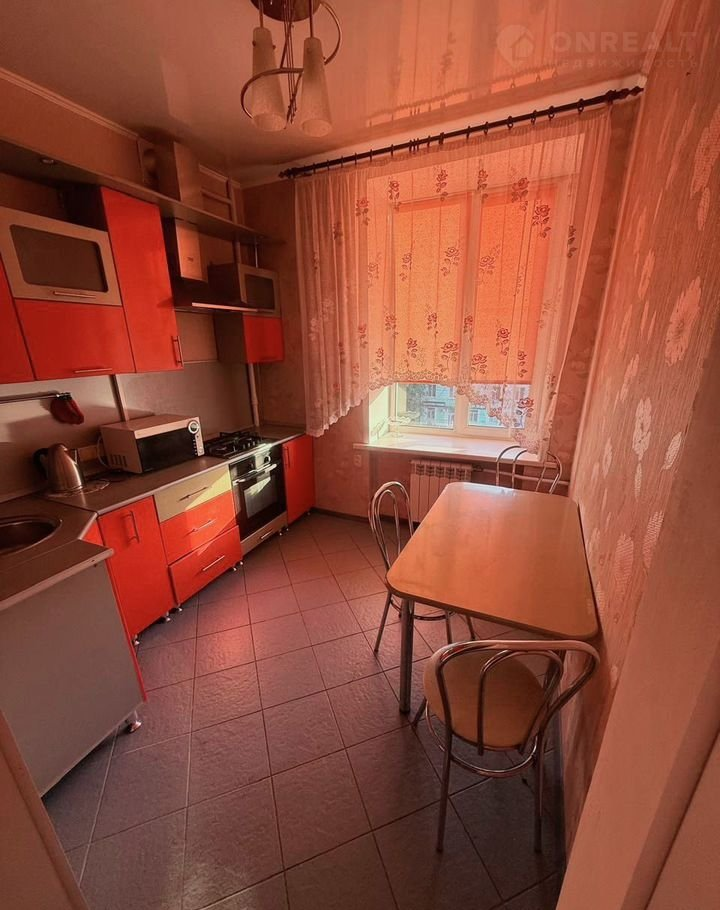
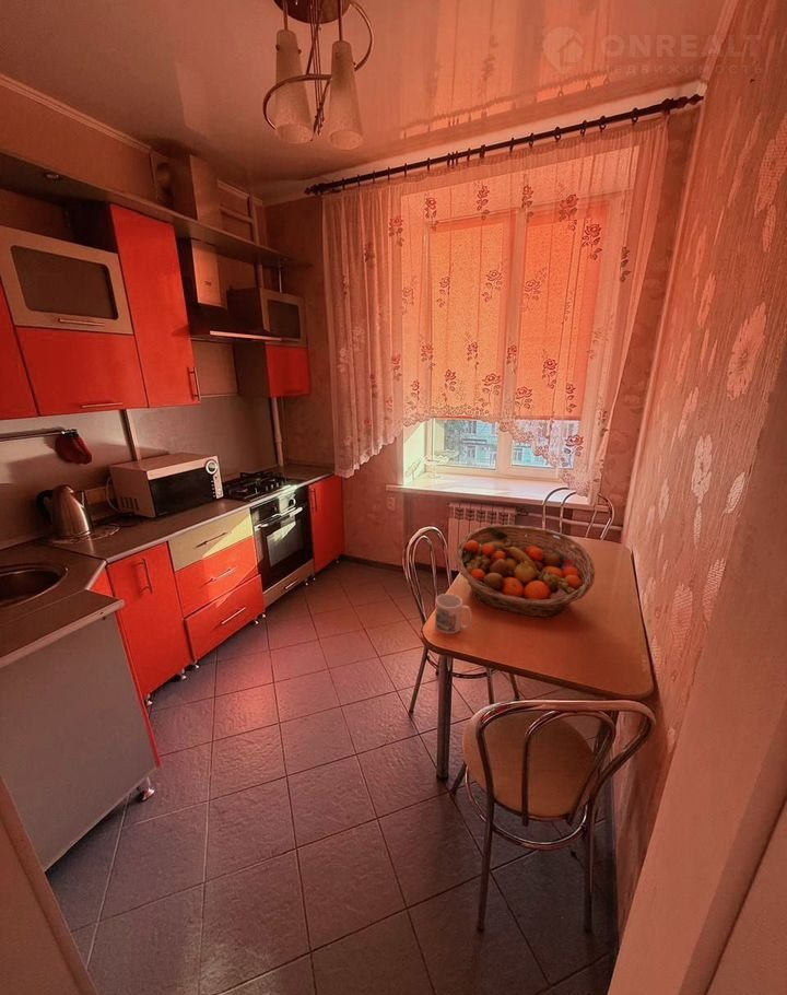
+ mug (453, 614)
+ fruit basket (520, 567)
